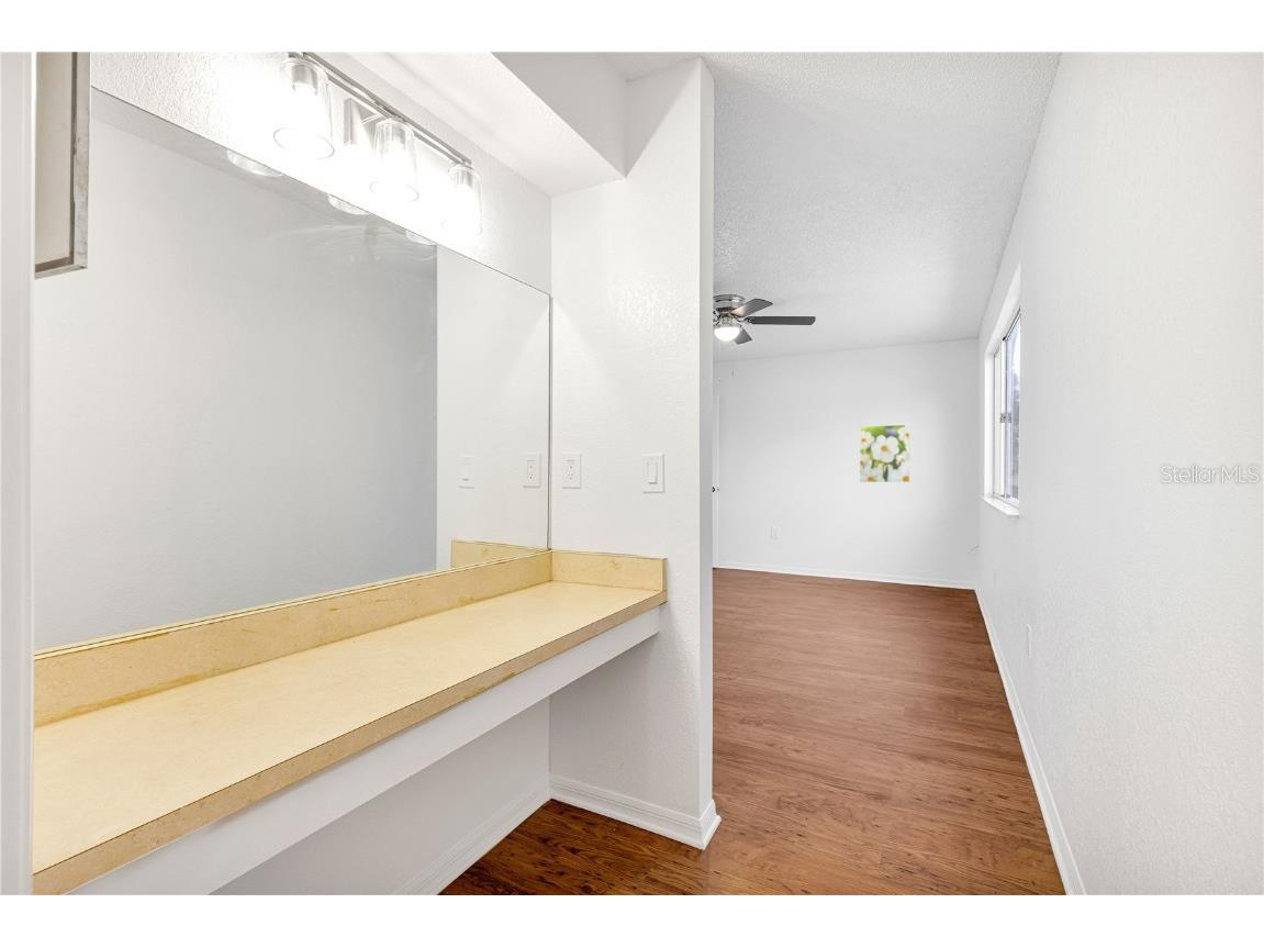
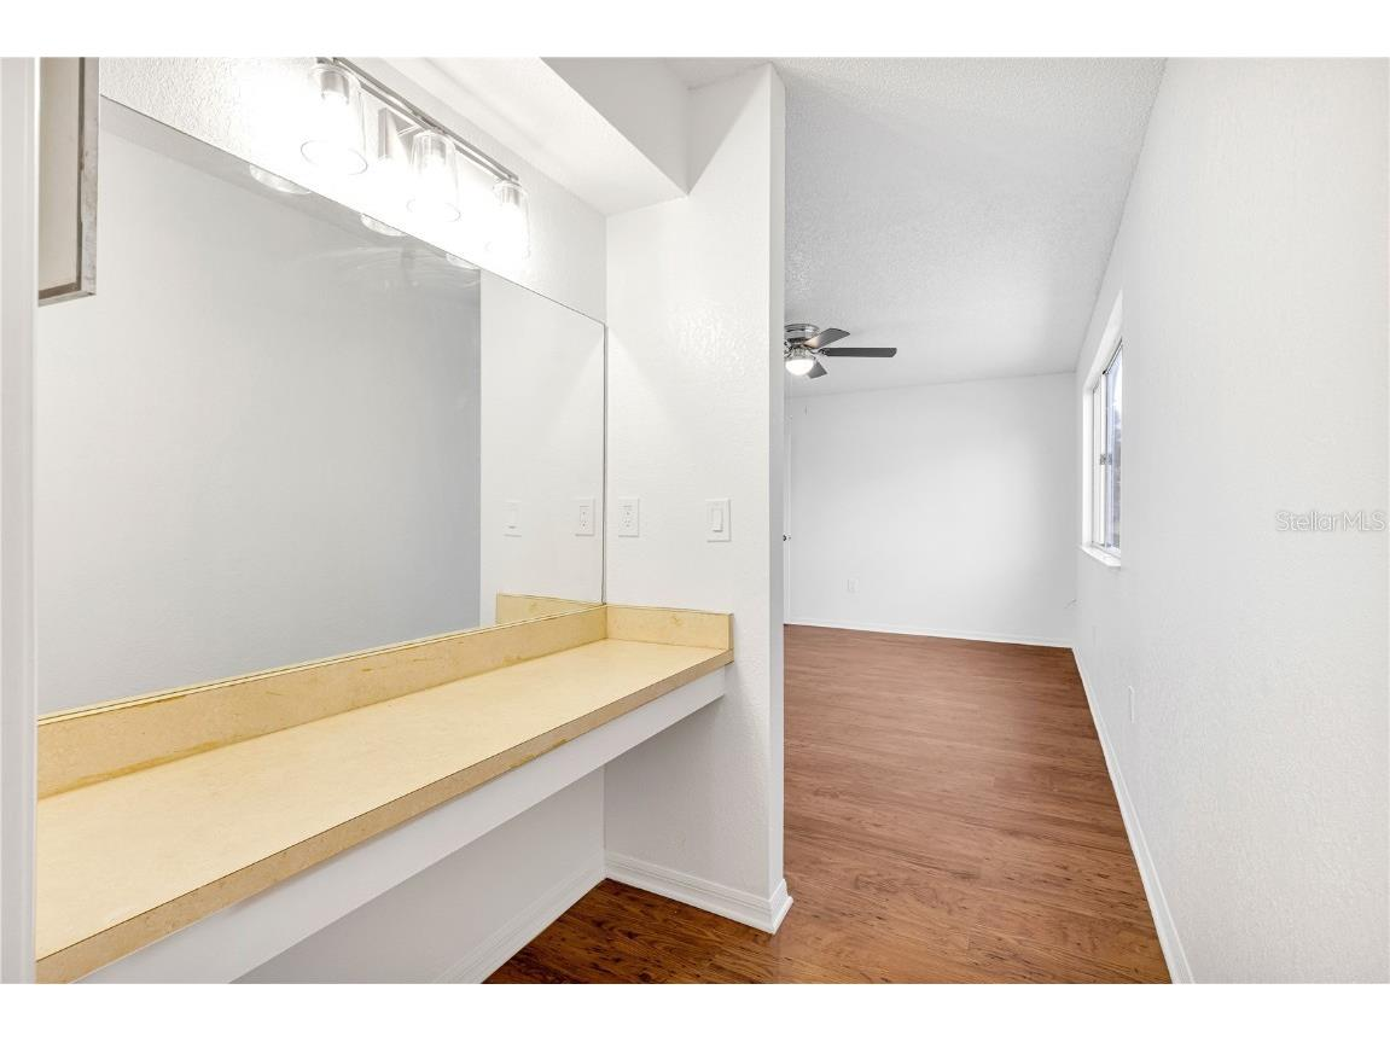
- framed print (884, 454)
